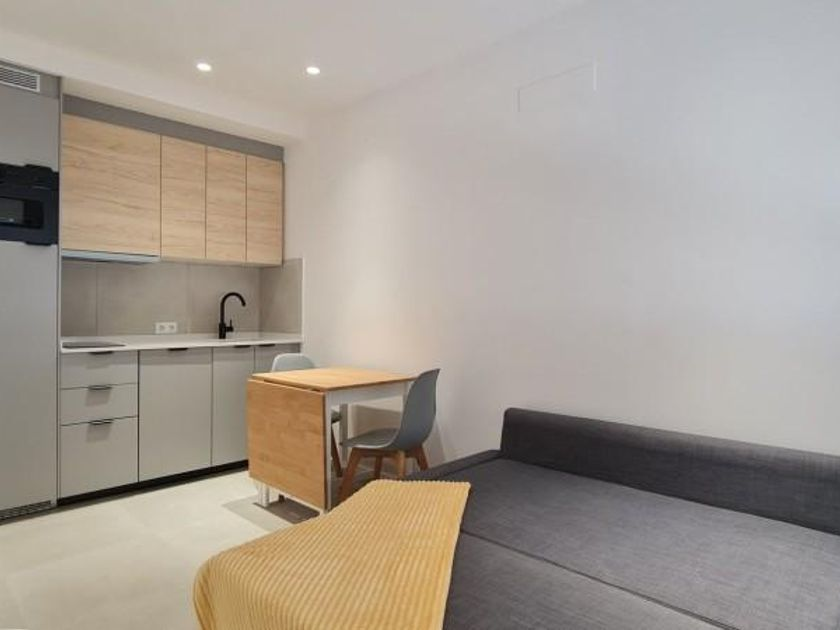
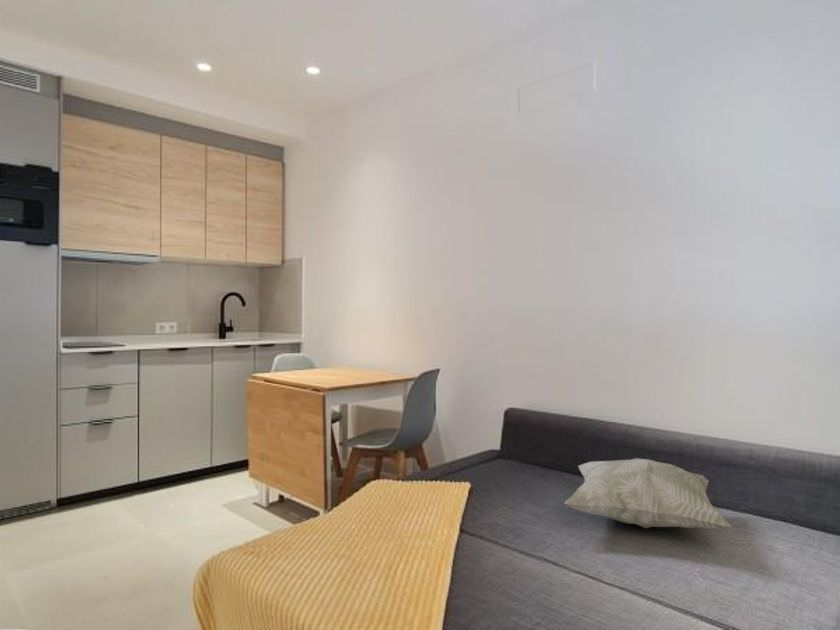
+ decorative pillow (641, 490)
